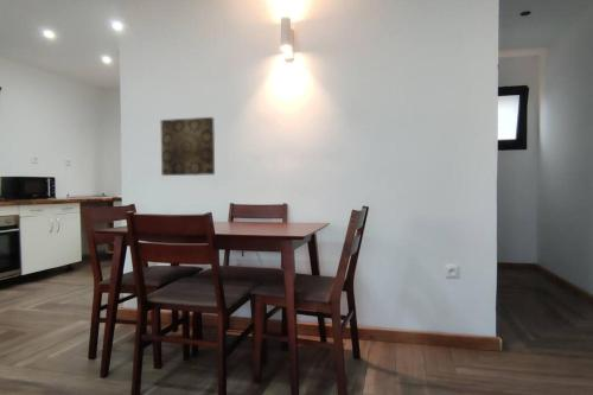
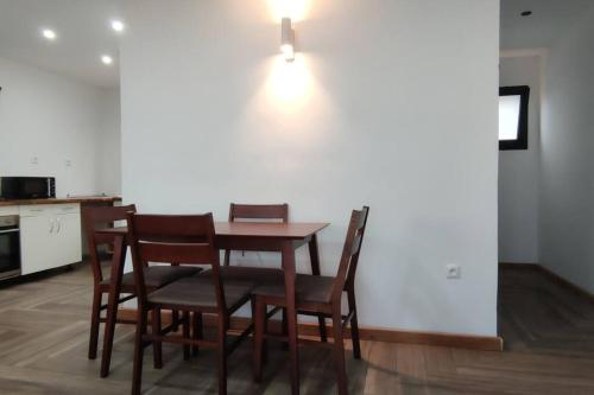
- wall art (187, 147)
